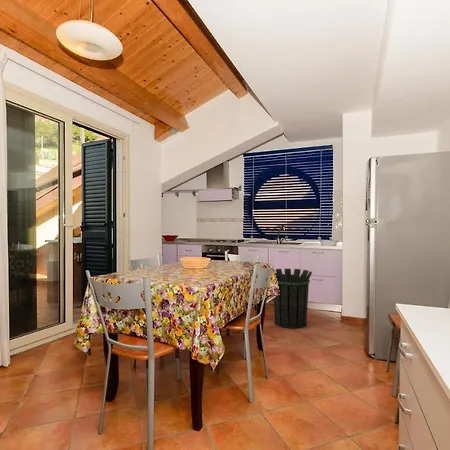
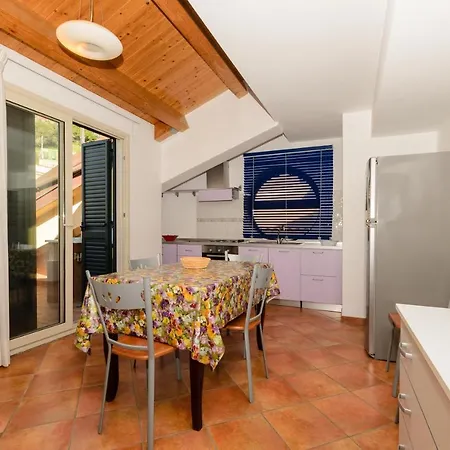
- waste bin (290, 297)
